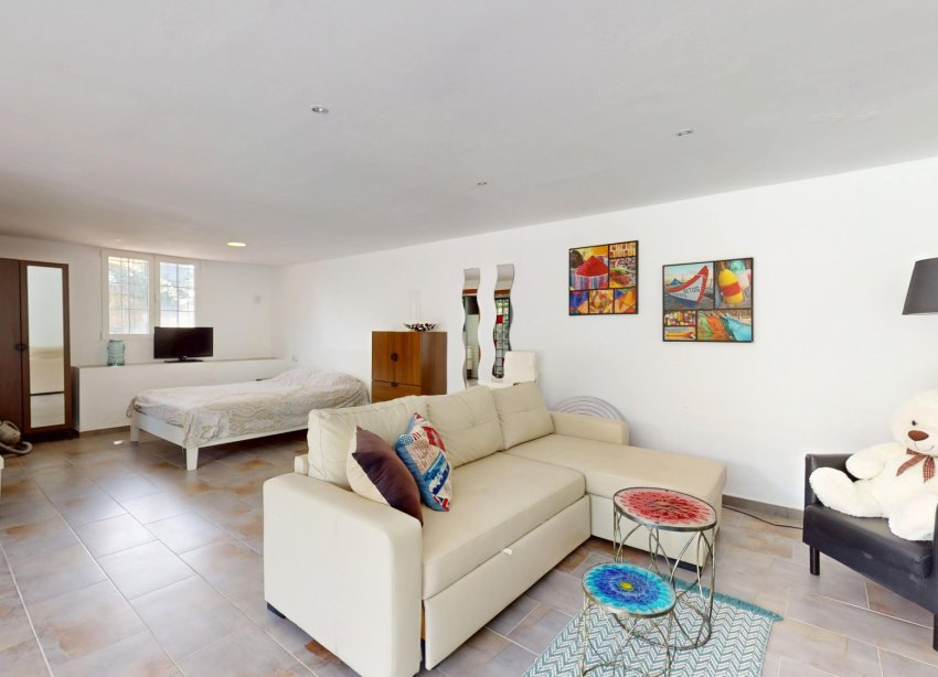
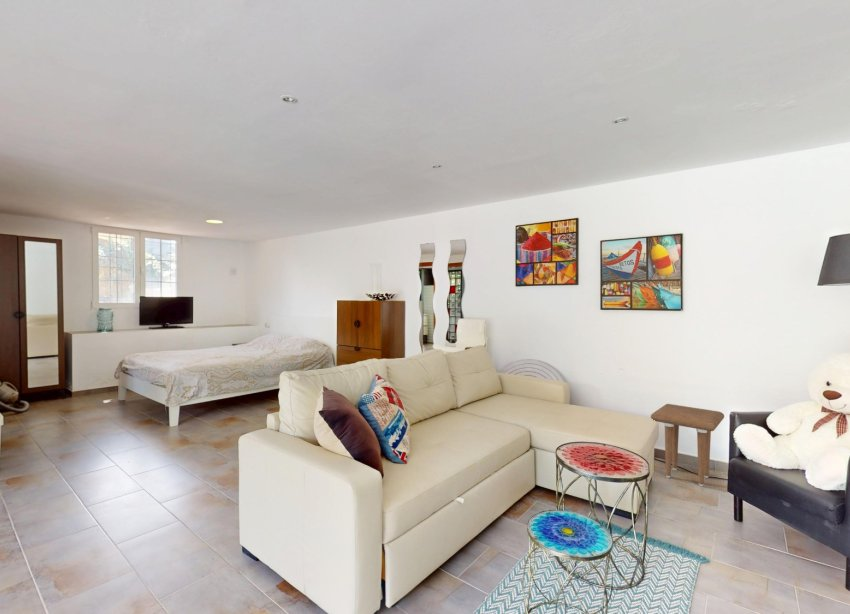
+ side table (677, 444)
